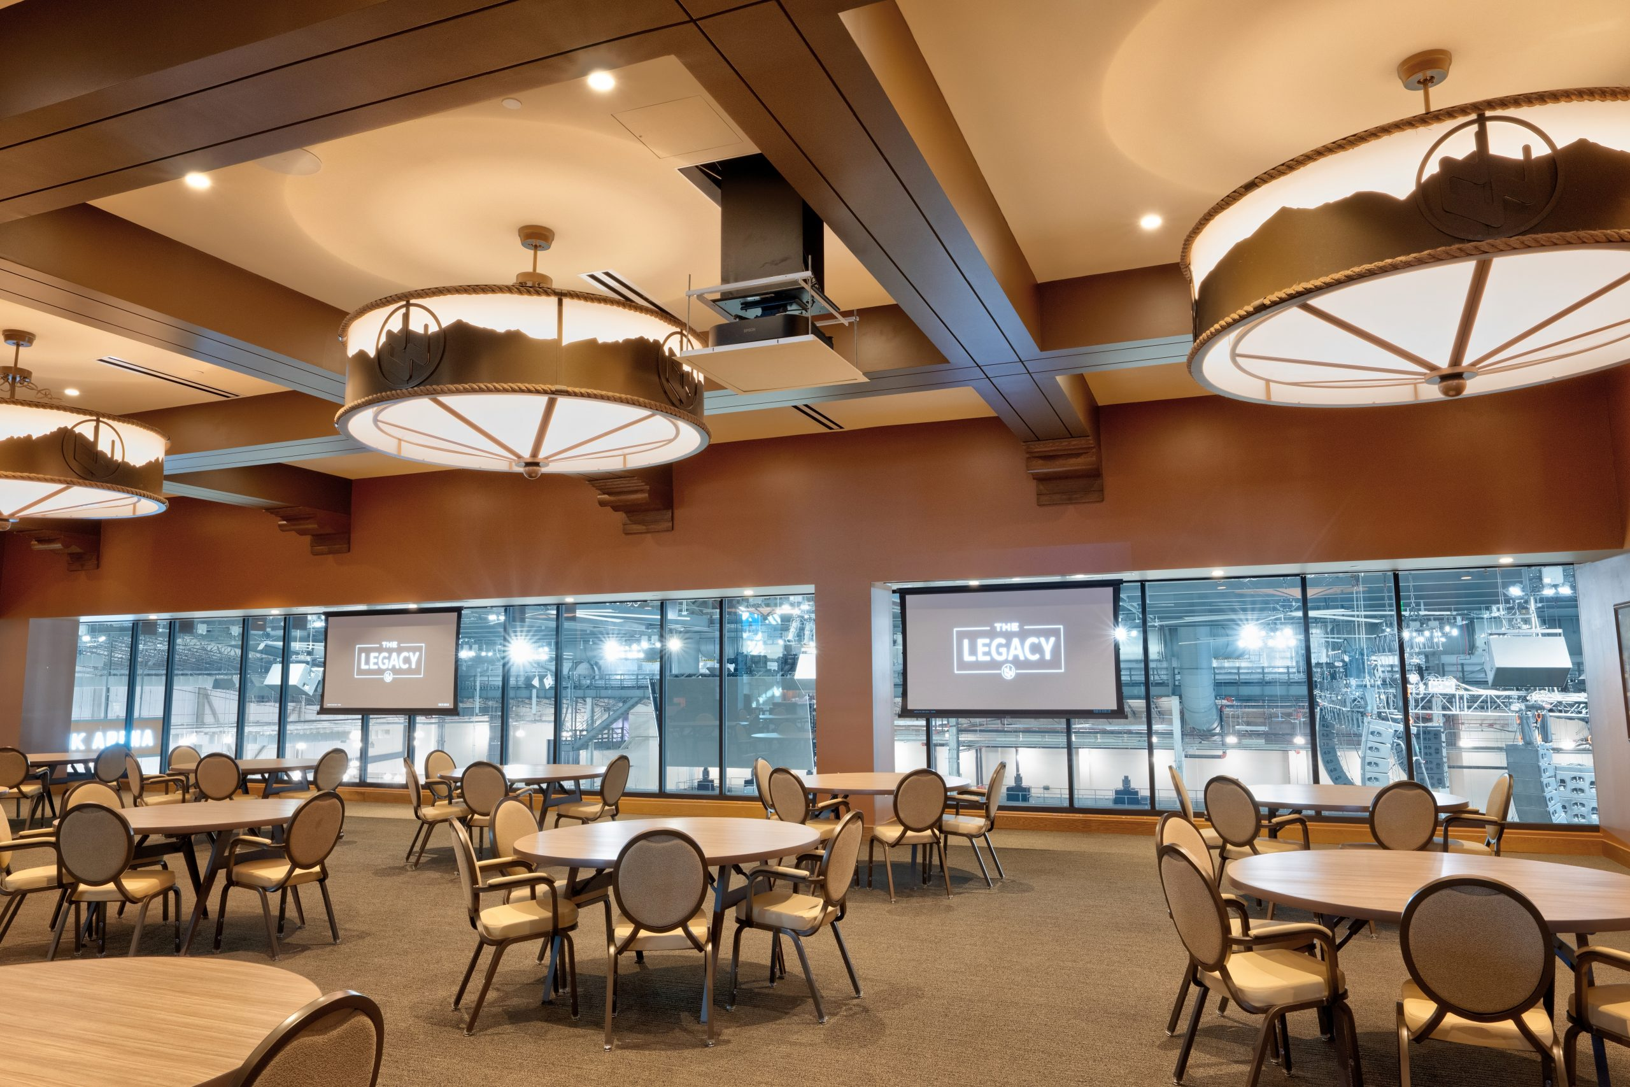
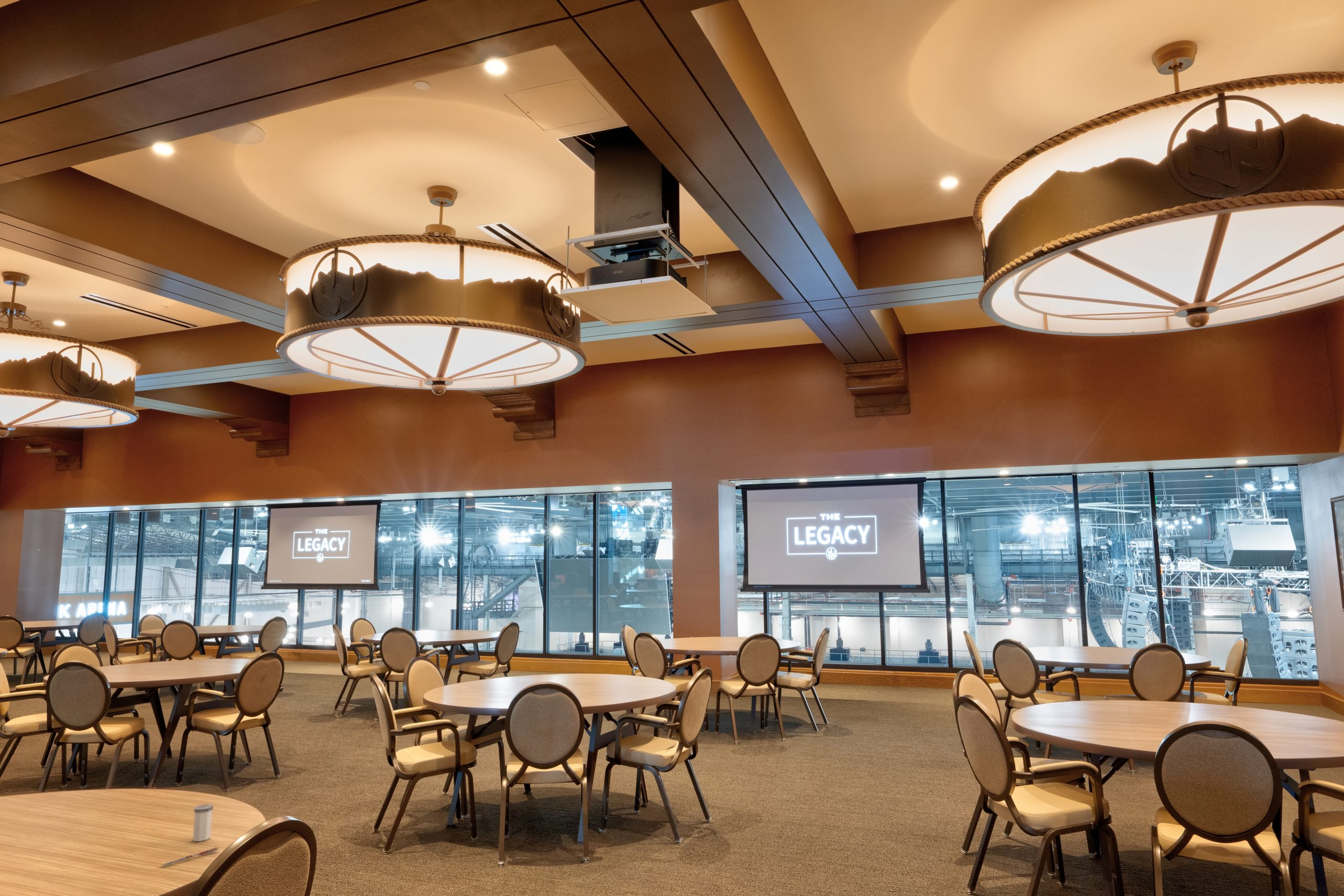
+ salt shaker (203, 823)
+ pen (190, 856)
